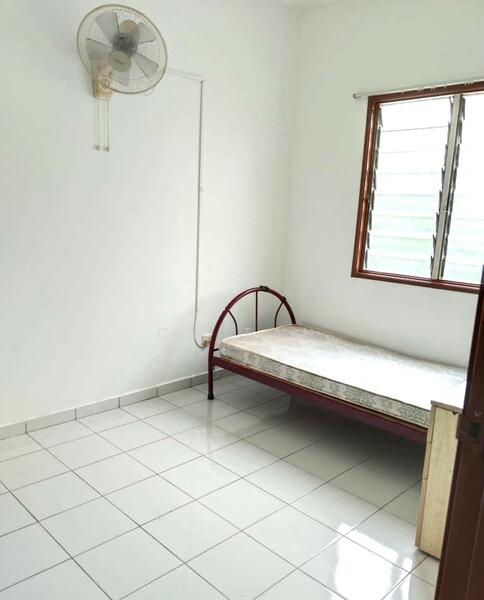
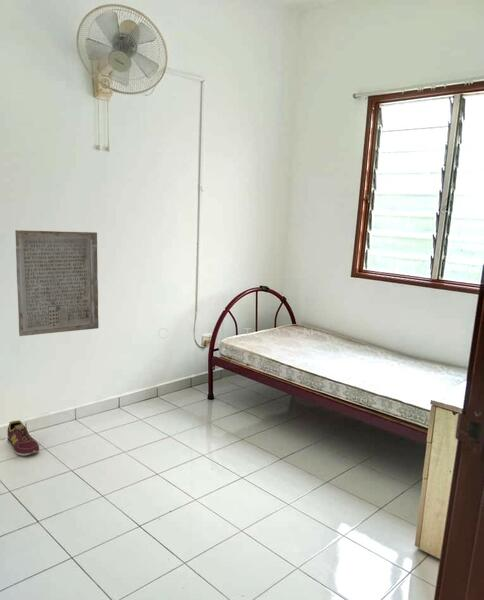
+ sneaker (21, 437)
+ stone plaque (59, 282)
